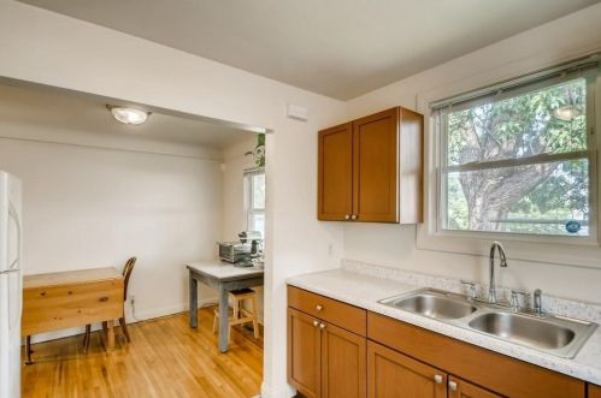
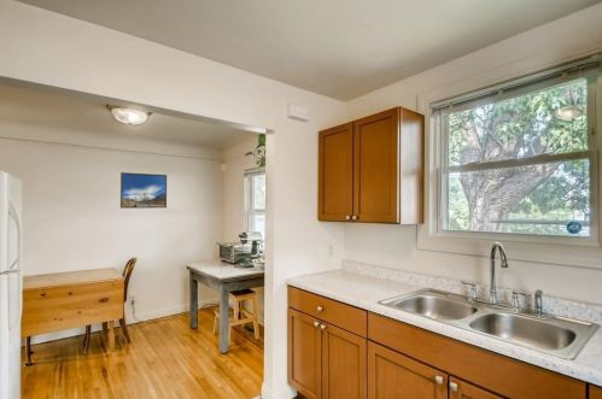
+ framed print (144, 190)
